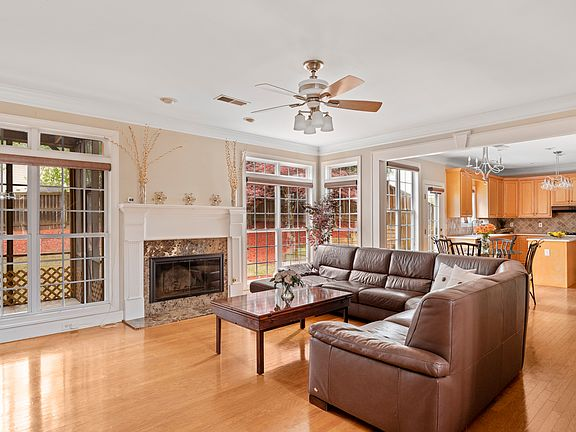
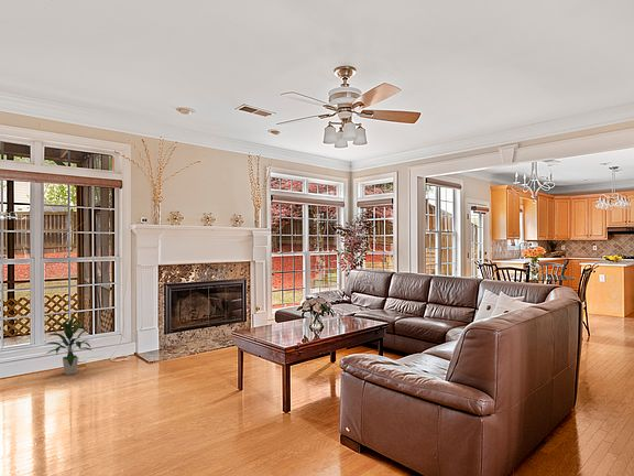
+ indoor plant (68, 344)
